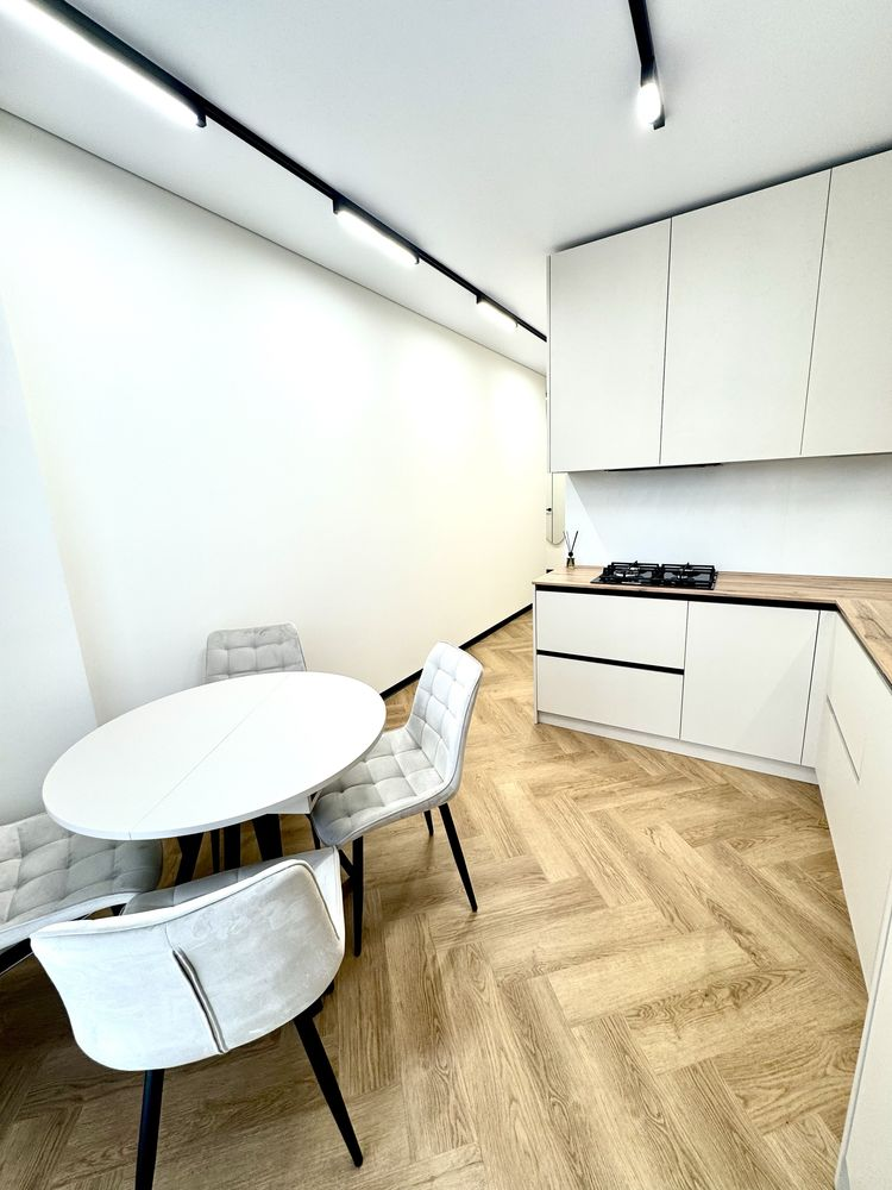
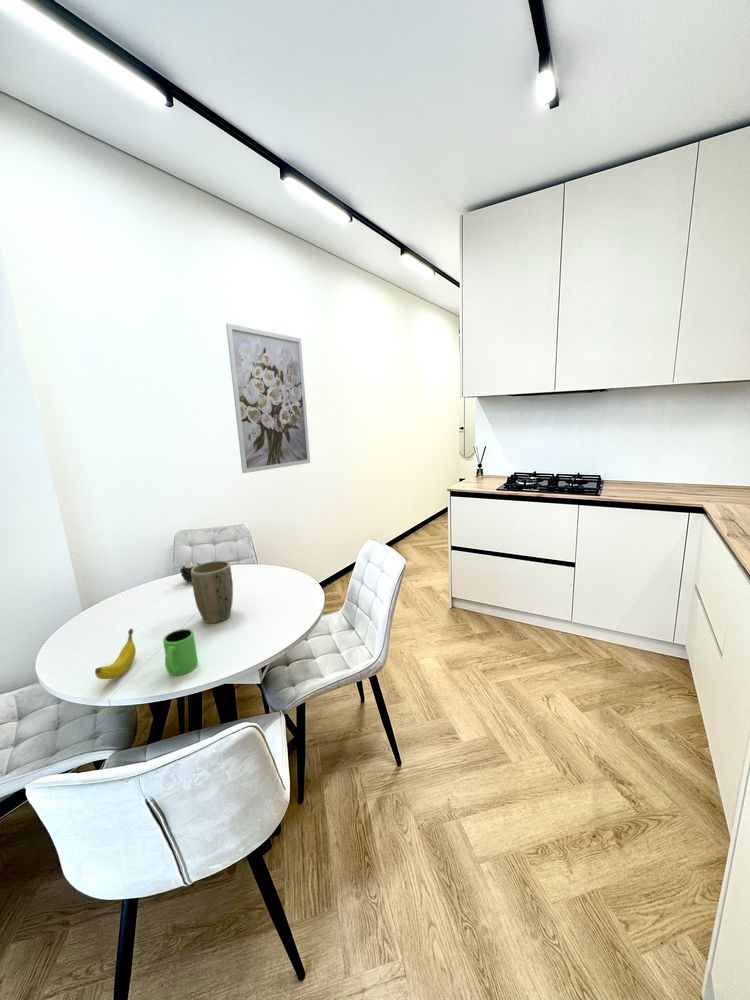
+ wall art (273, 401)
+ plant pot (214, 592)
+ banana (118, 658)
+ mug (177, 655)
+ candle (190, 571)
